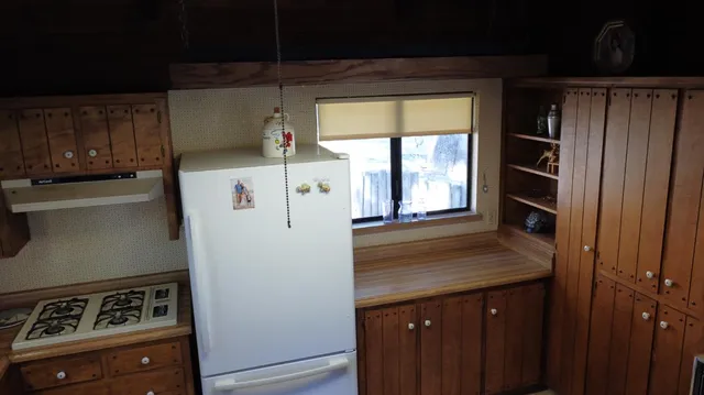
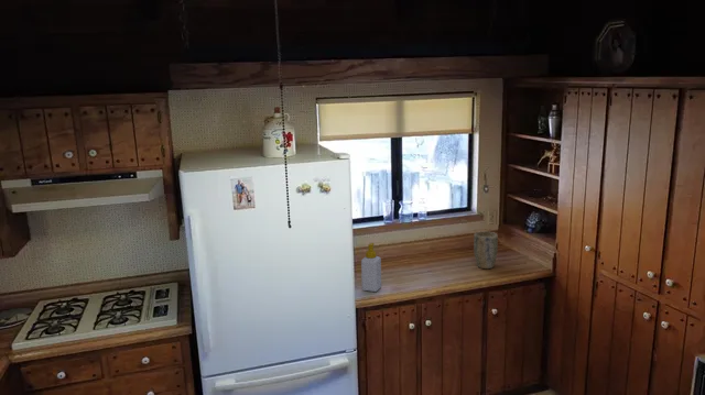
+ plant pot (485, 250)
+ soap bottle (371, 266)
